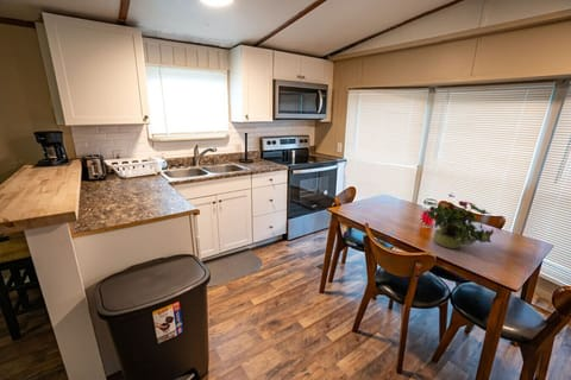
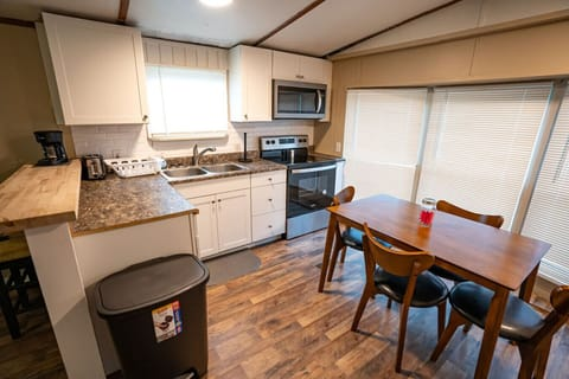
- potted plant (457, 220)
